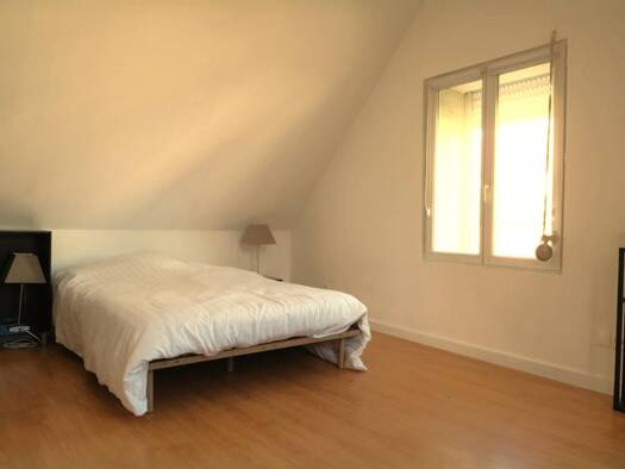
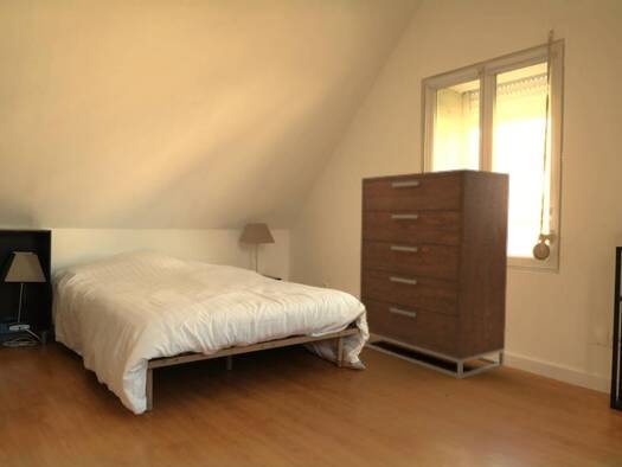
+ dresser (427, 266)
